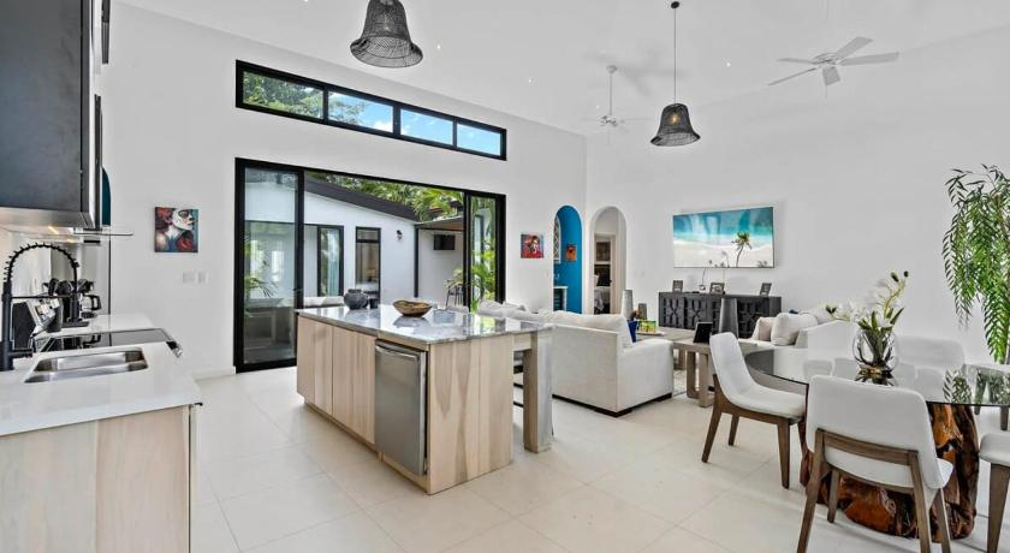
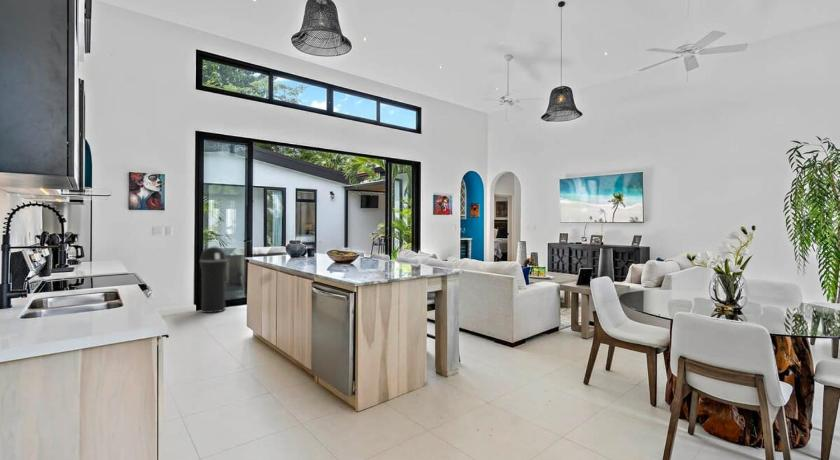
+ trash can (213, 278)
